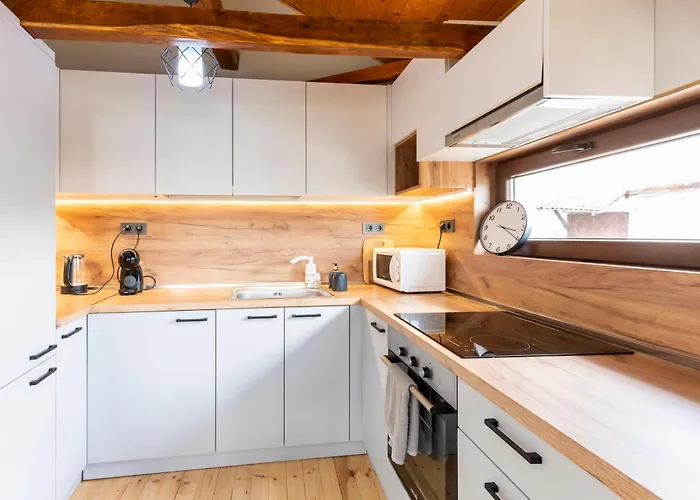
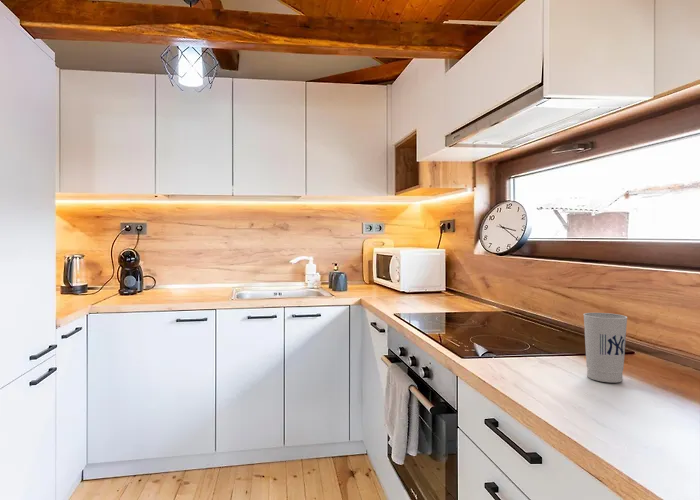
+ cup (604, 346)
